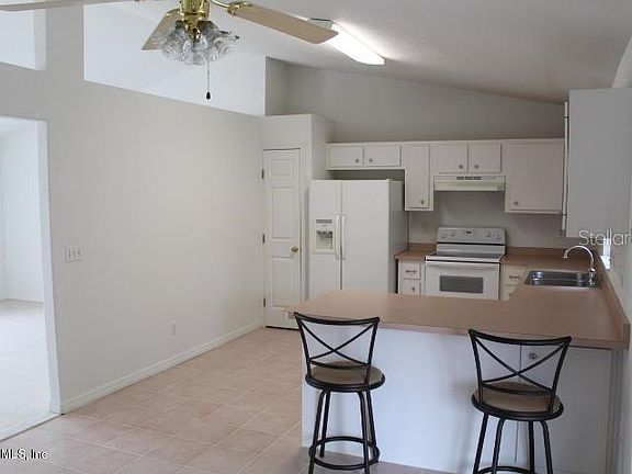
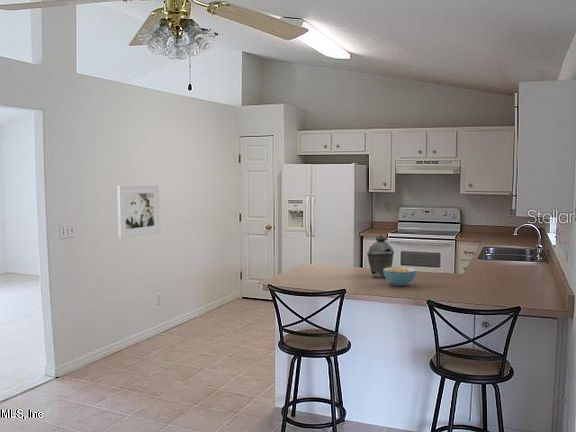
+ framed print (139, 210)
+ cereal bowl (399, 277)
+ kettle (380, 255)
